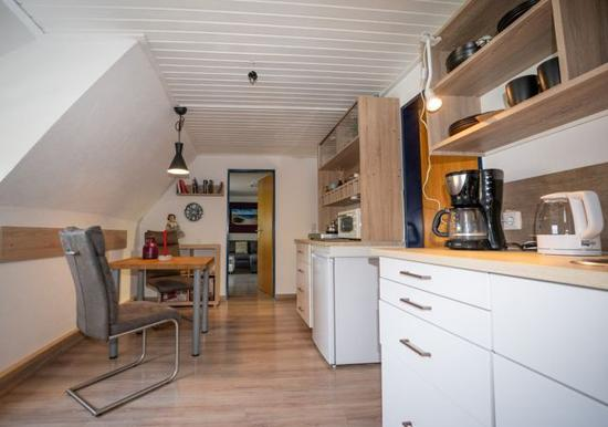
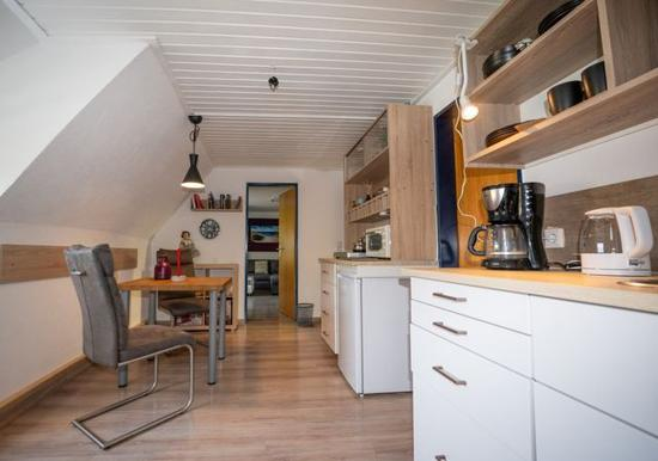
+ wastebasket (304, 315)
